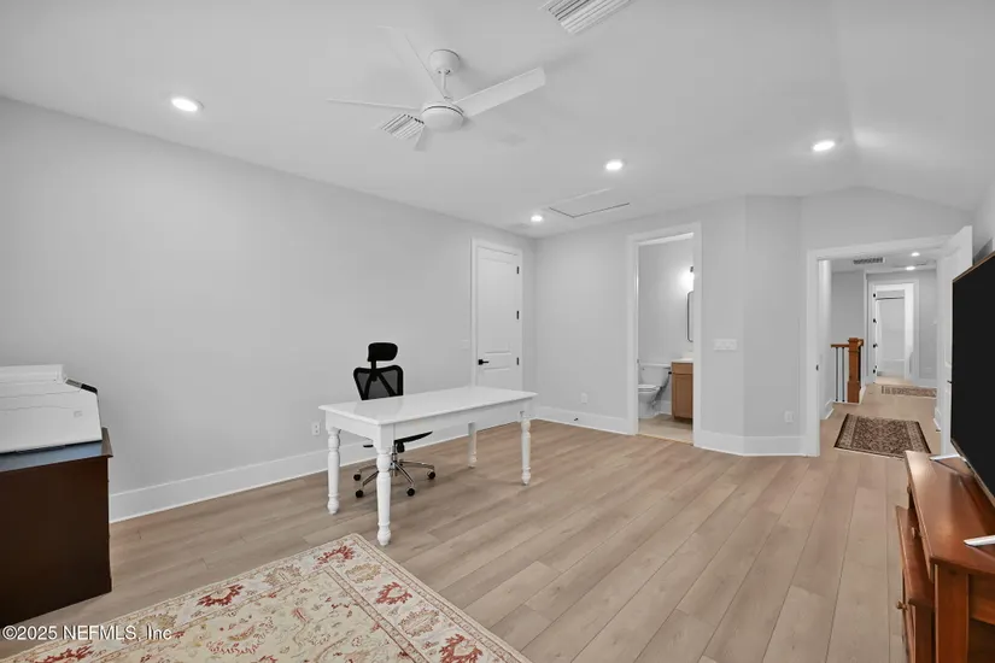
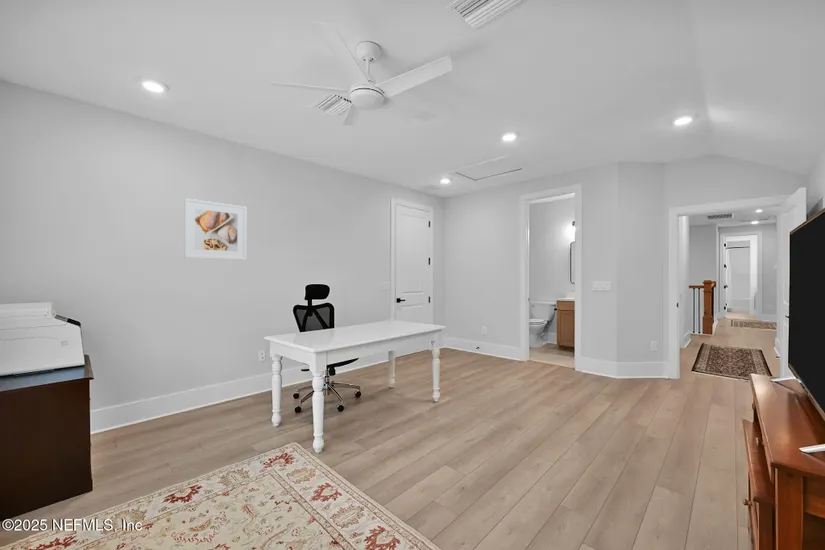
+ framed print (216, 230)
